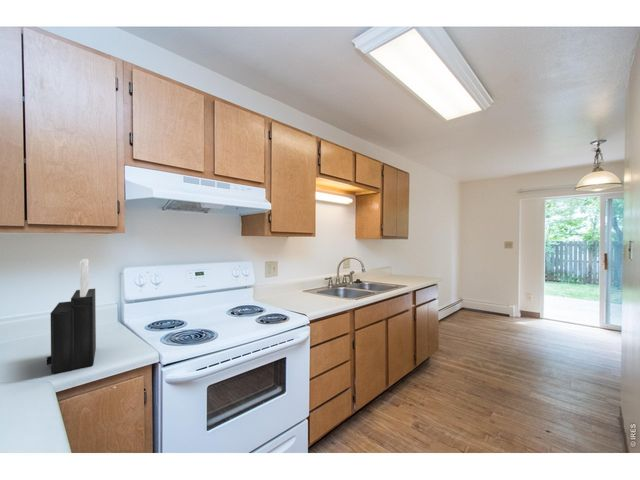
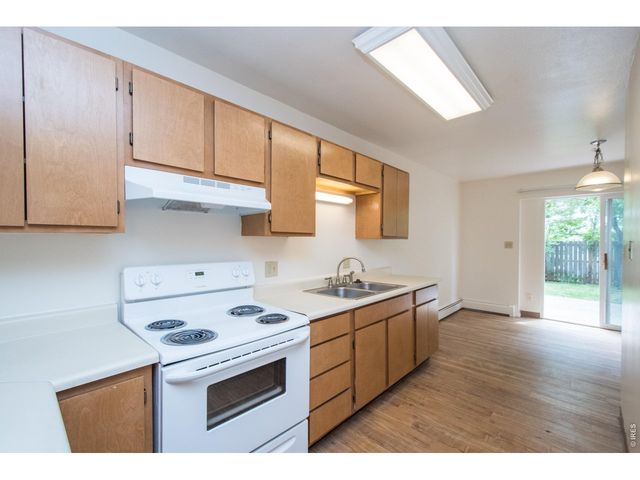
- knife block (71, 310)
